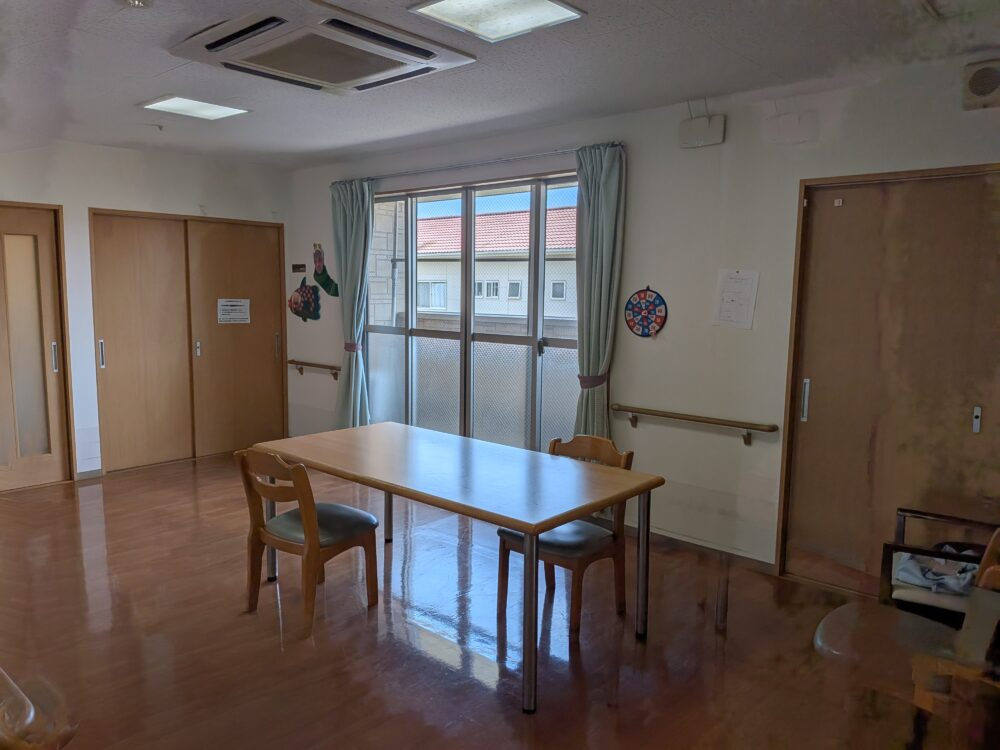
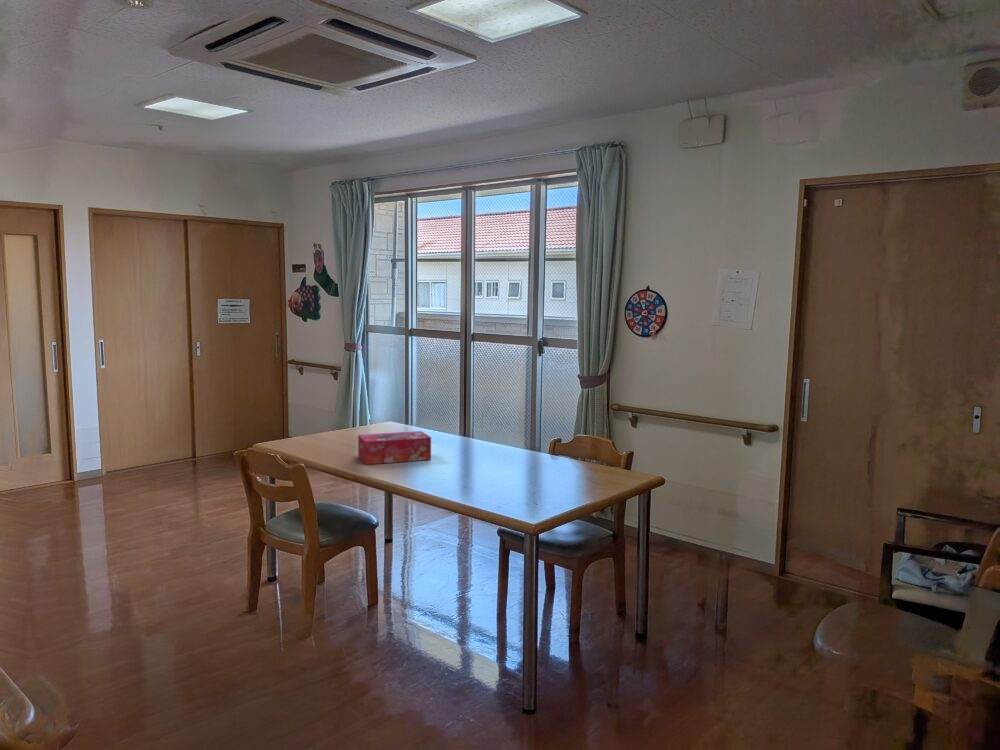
+ tissue box (394, 447)
